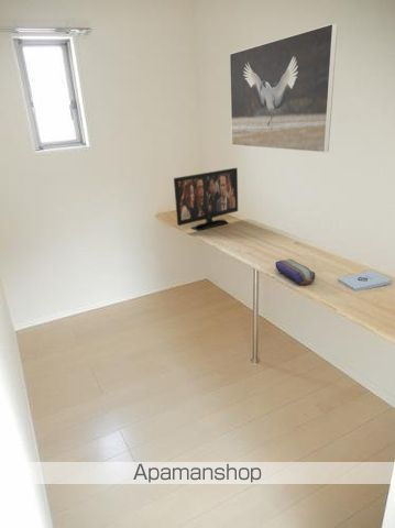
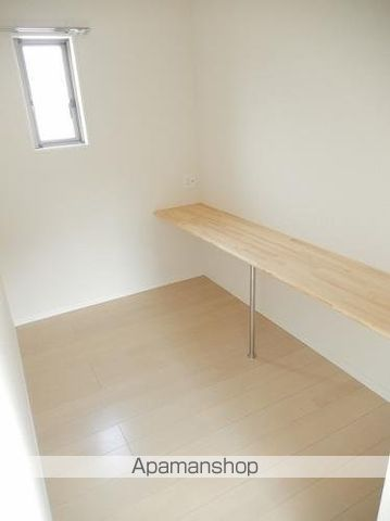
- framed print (273, 97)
- flat panel tv (208, 199)
- notepad (363, 280)
- pencil case (294, 271)
